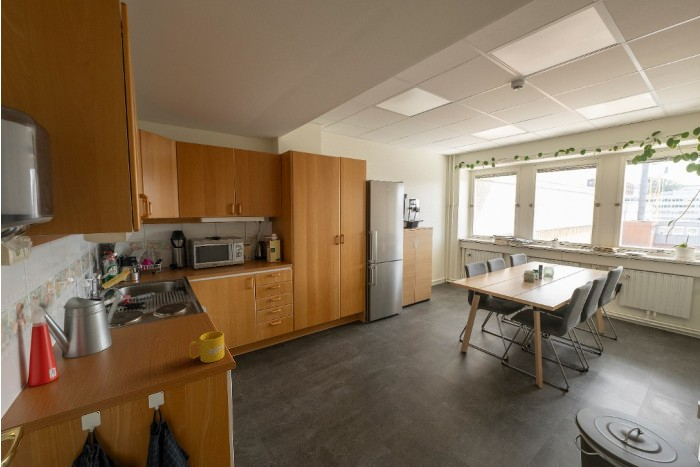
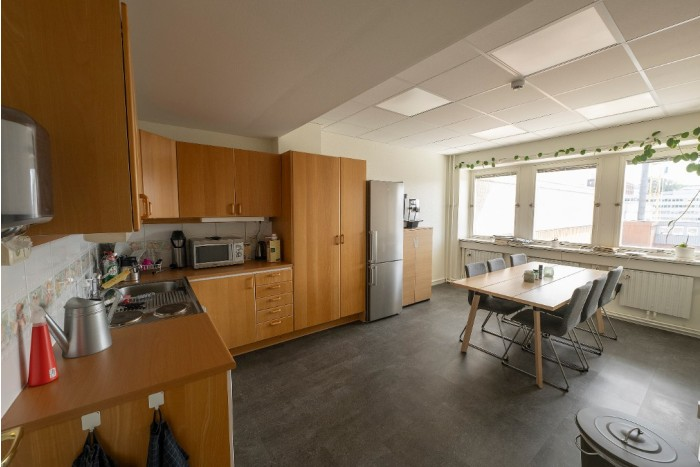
- mug (207, 347)
